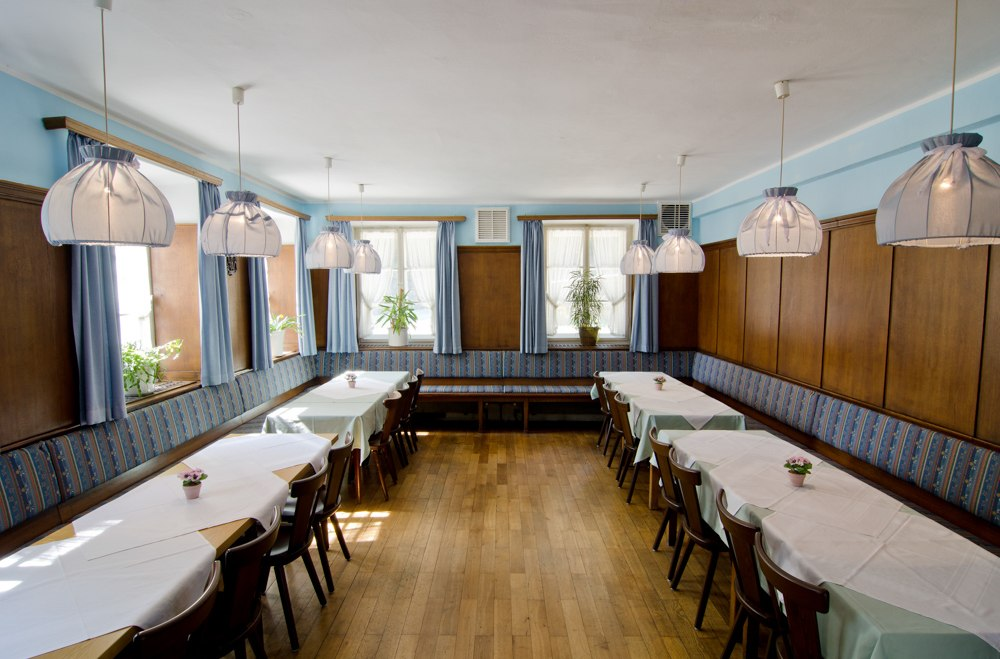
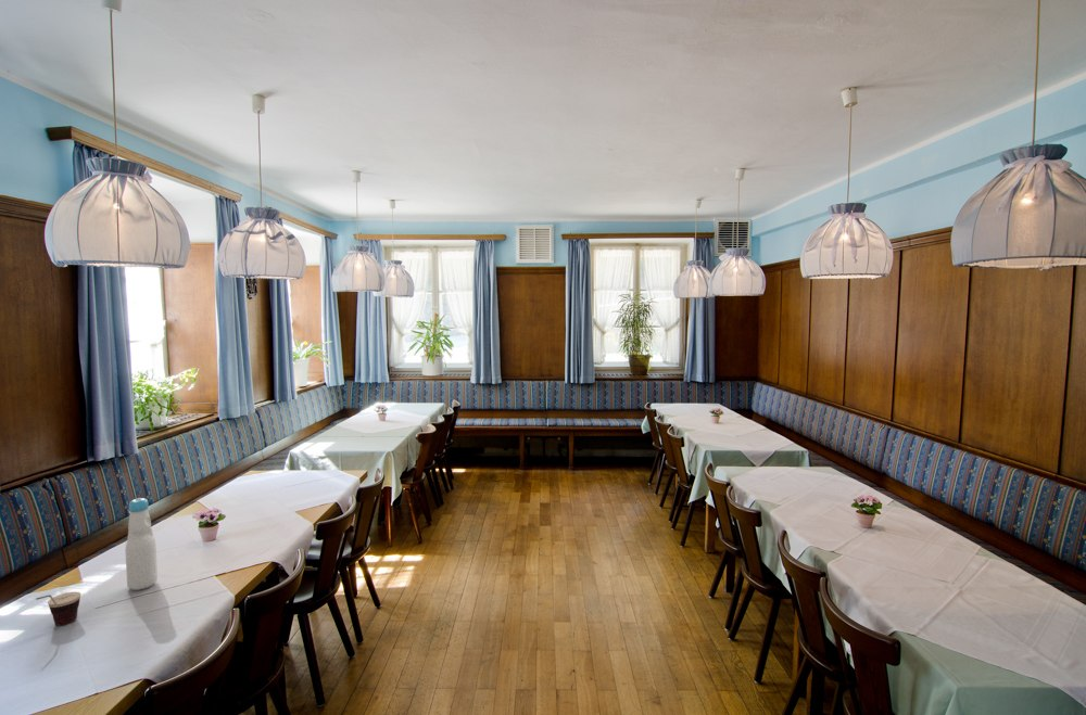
+ cup (56, 607)
+ bottle (140, 541)
